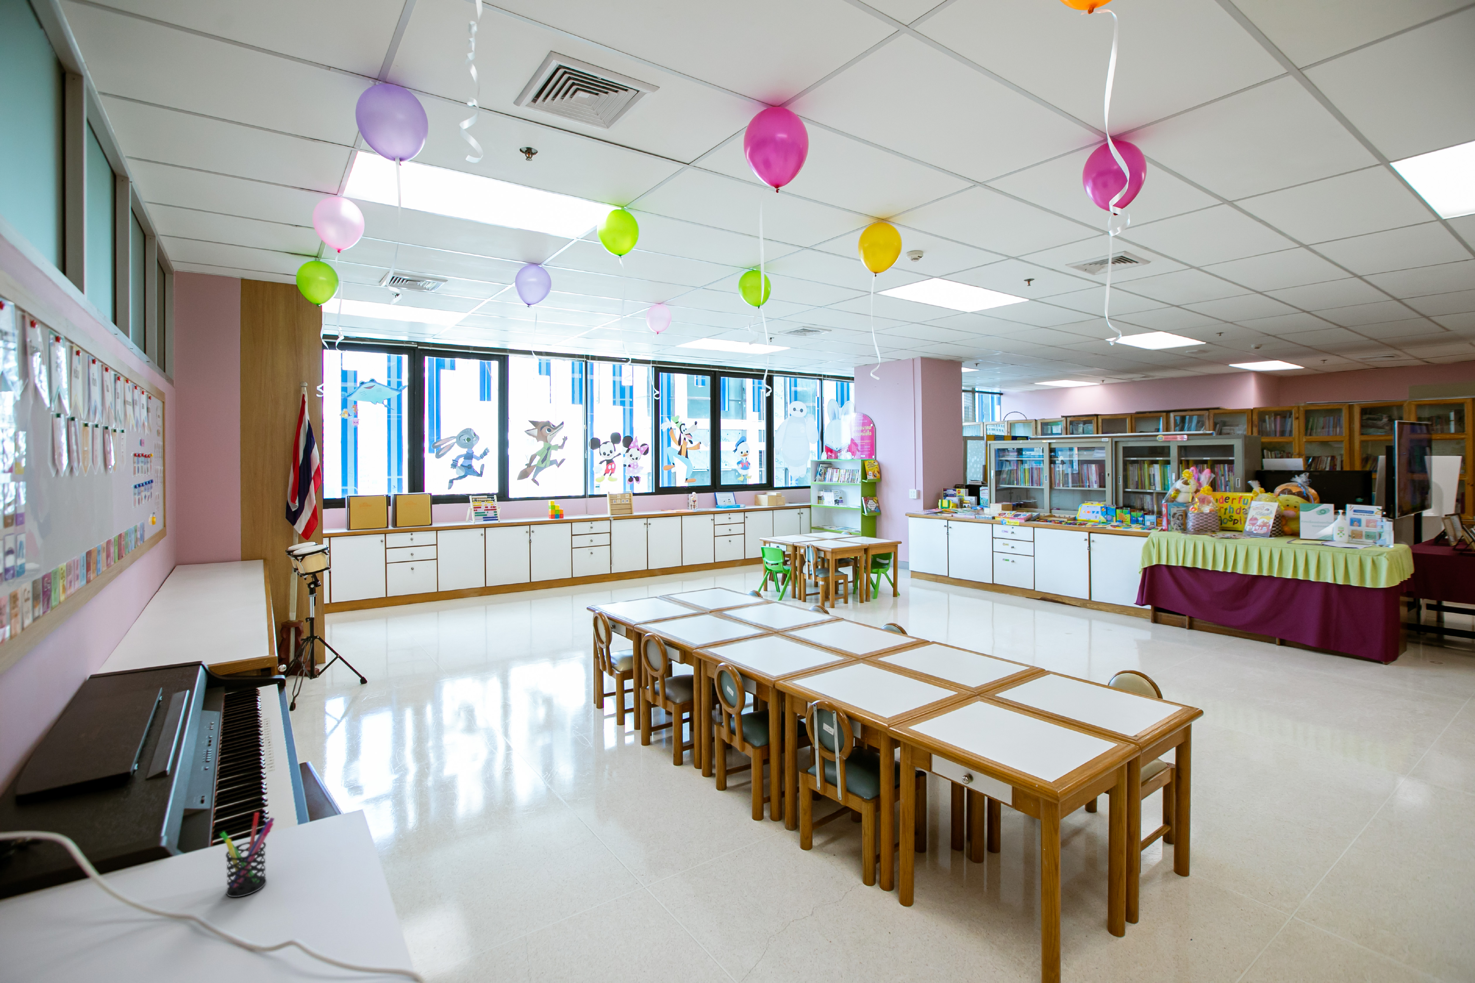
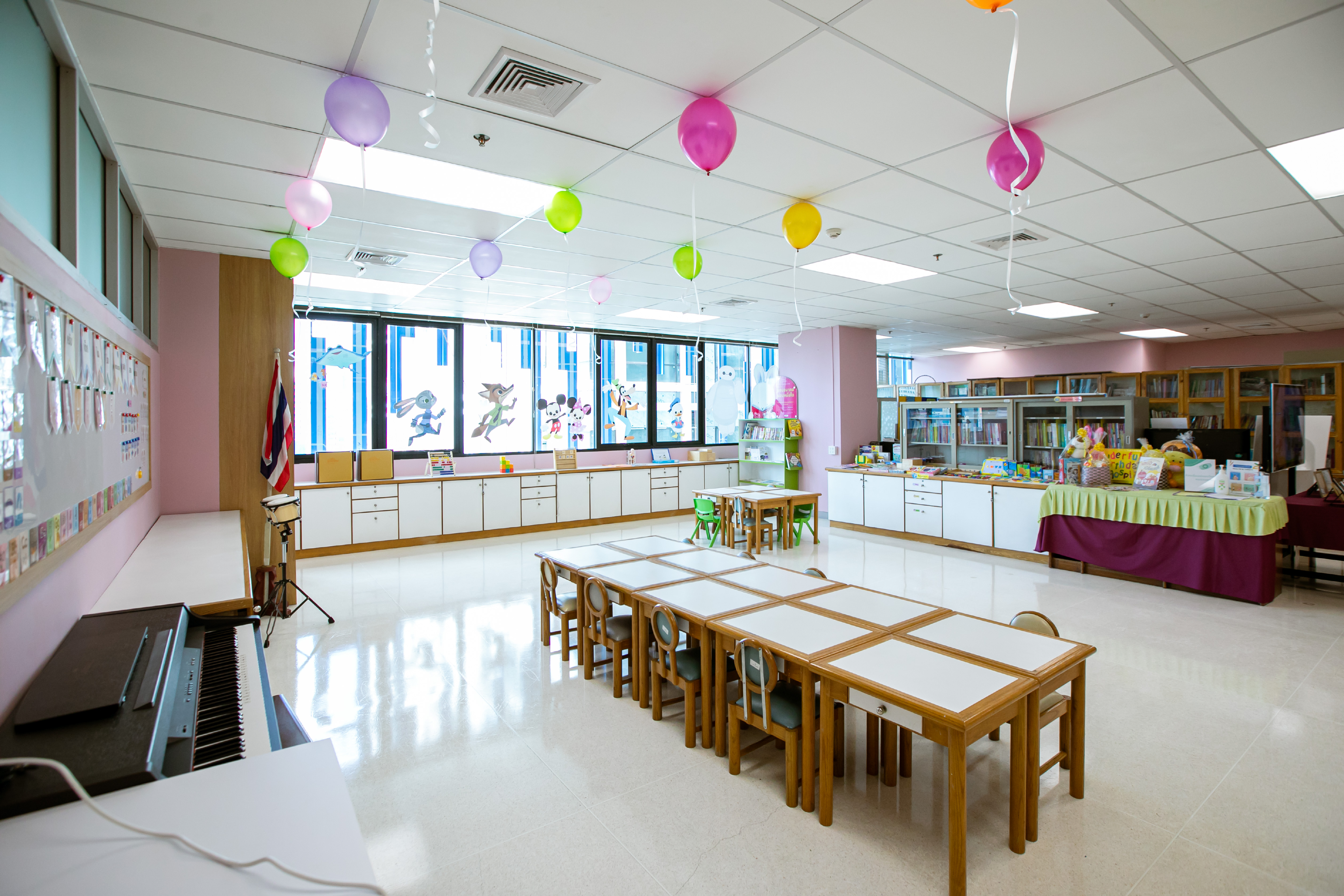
- pen holder (243, 852)
